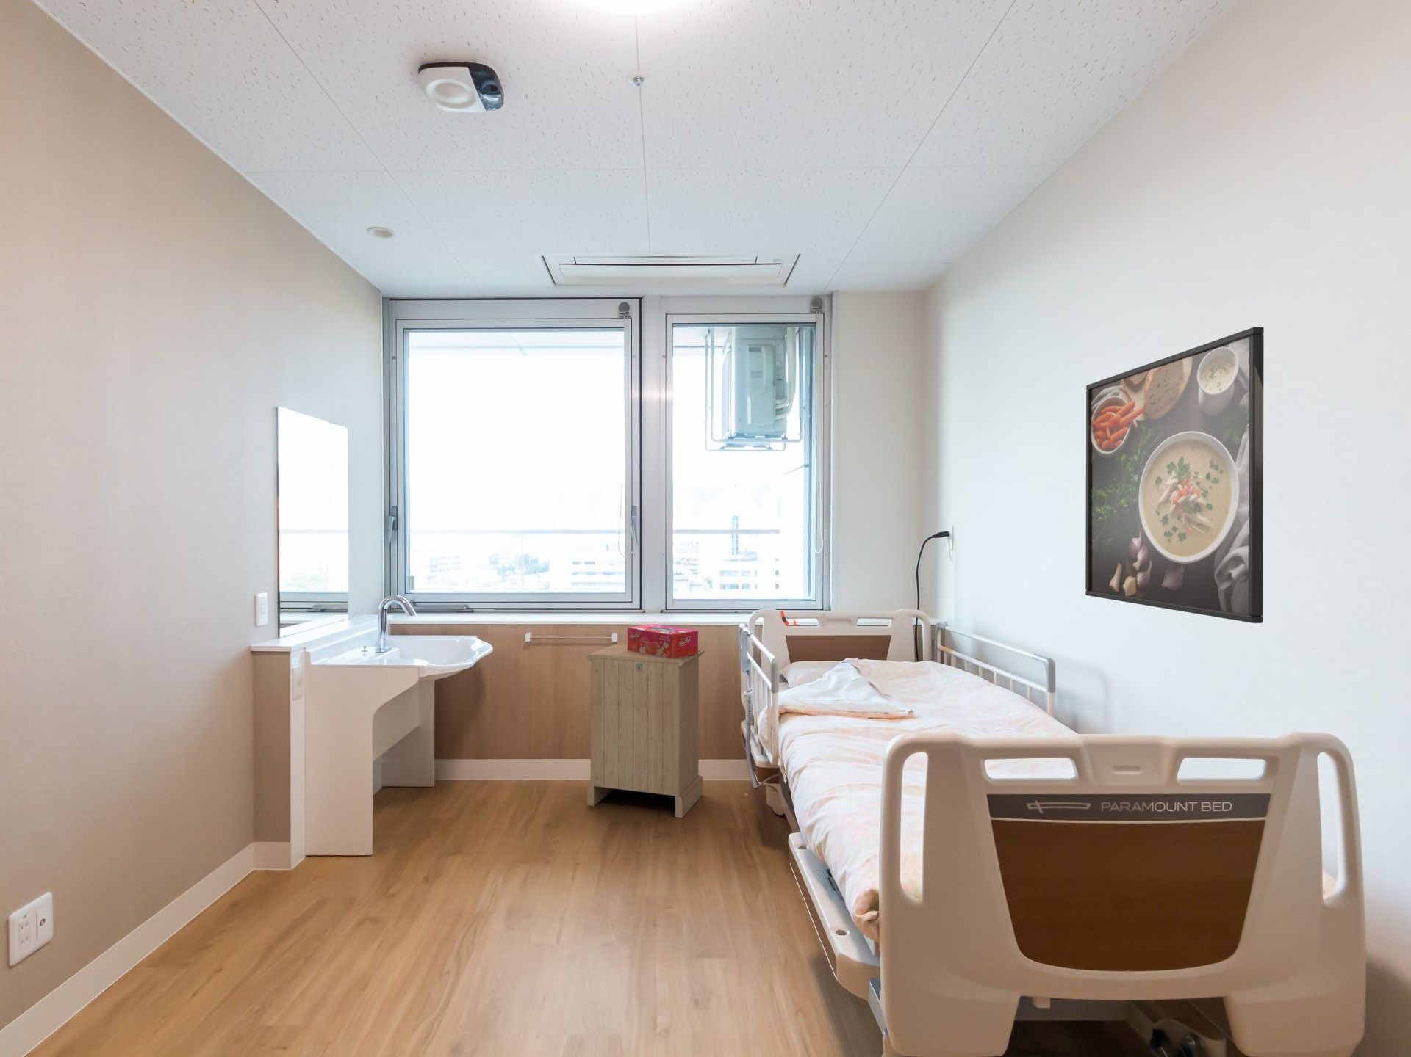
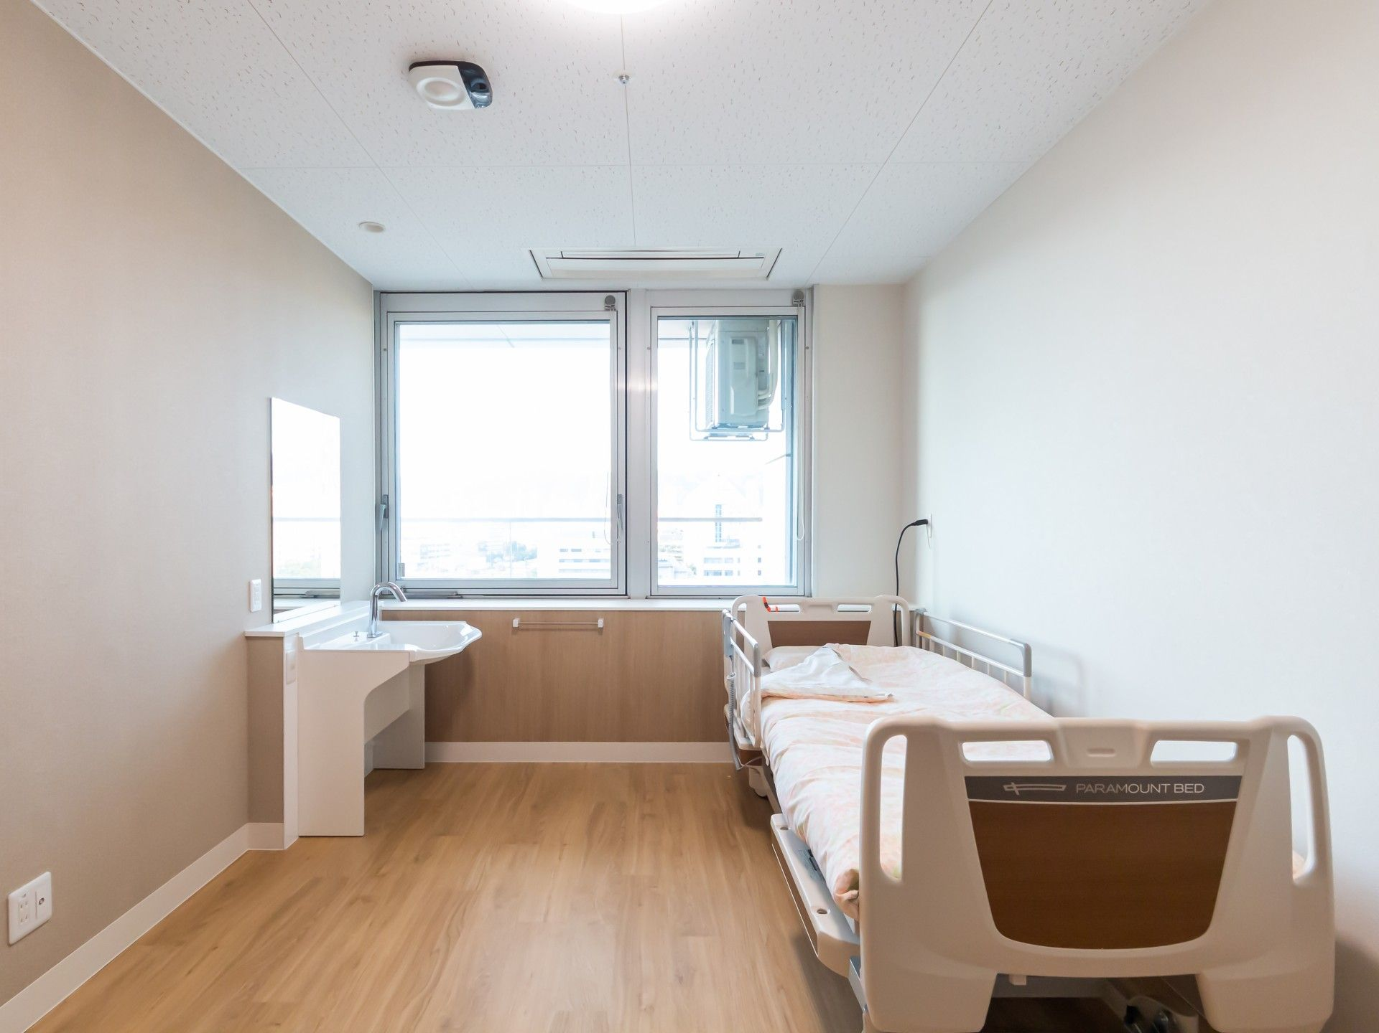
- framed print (1159, 484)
- cabinet (646, 725)
- tissue box (662, 640)
